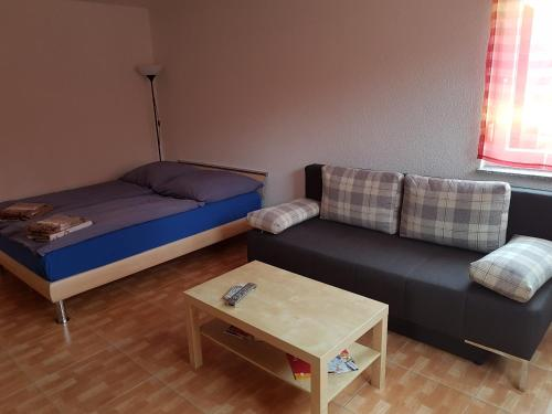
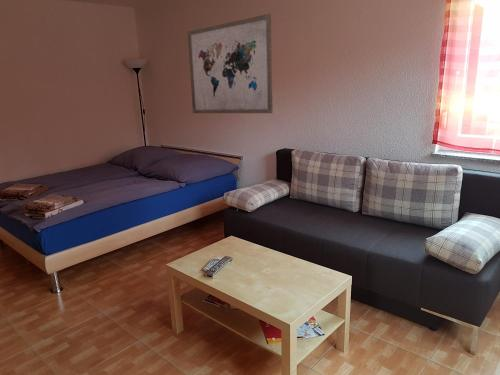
+ wall art (227, 69)
